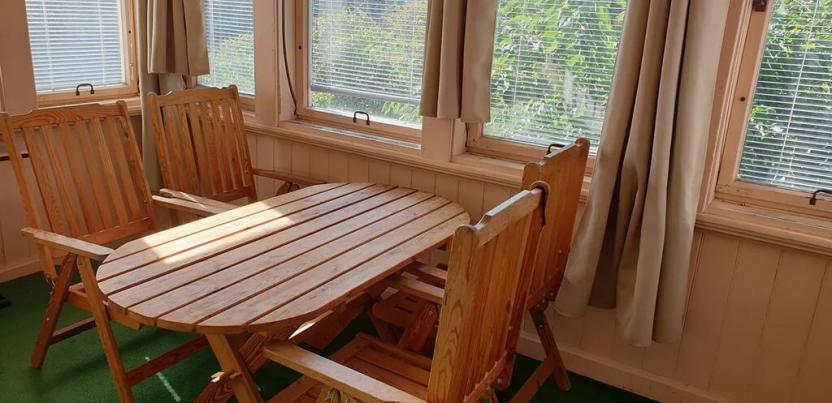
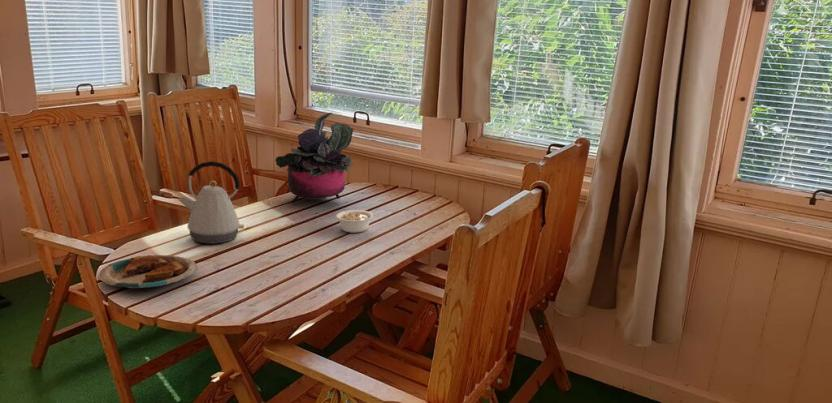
+ potted plant (315, 156)
+ kettle (211, 200)
+ legume (355, 220)
+ plate (147, 270)
